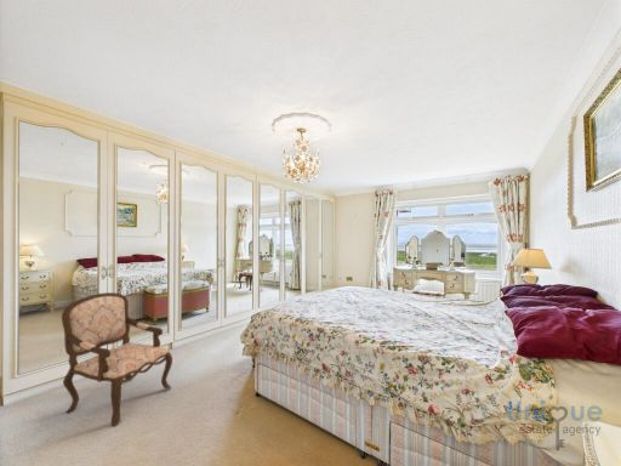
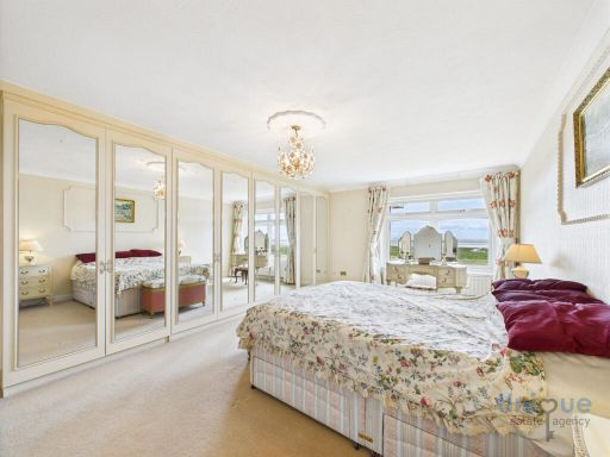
- armchair (120, 347)
